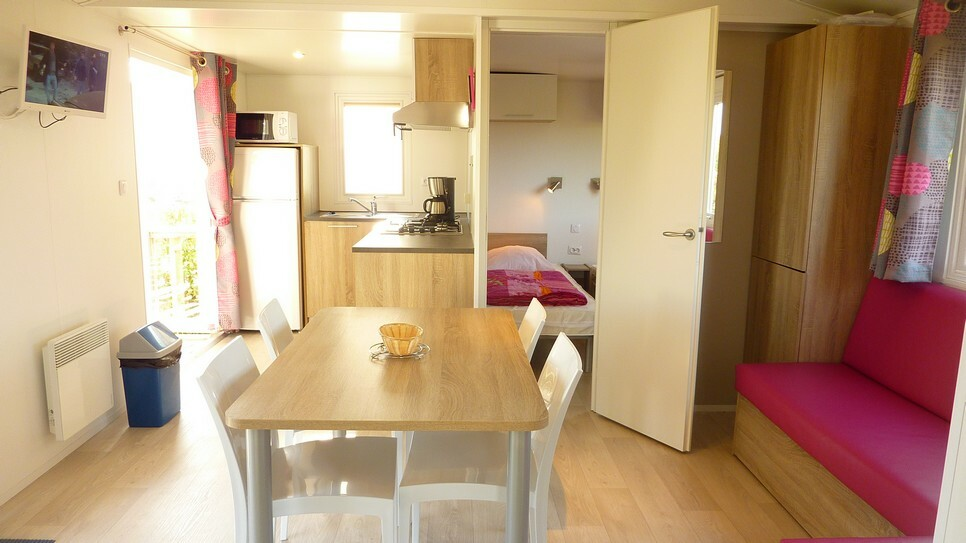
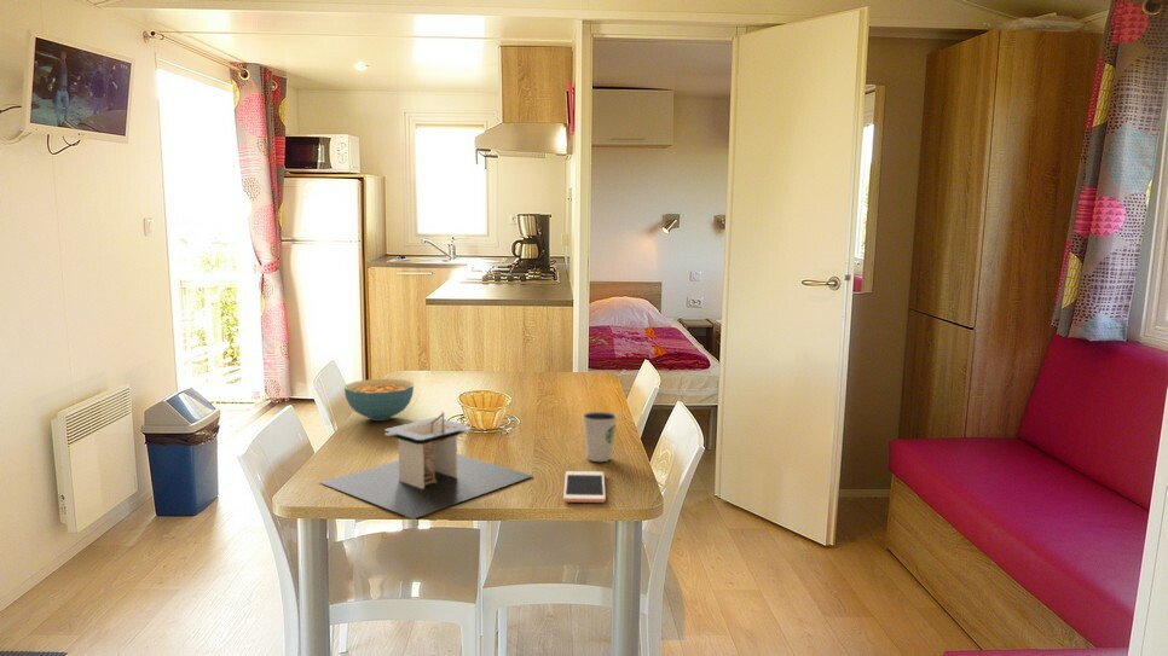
+ dixie cup (599, 437)
+ cell phone (584, 486)
+ cereal bowl (380, 401)
+ architectural model (428, 445)
